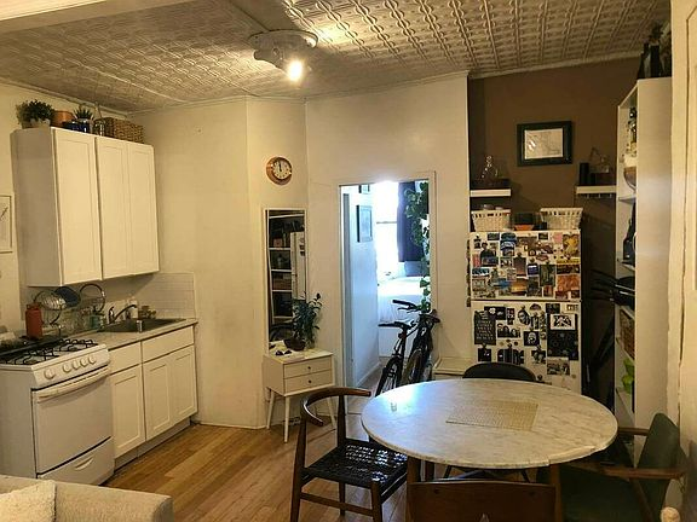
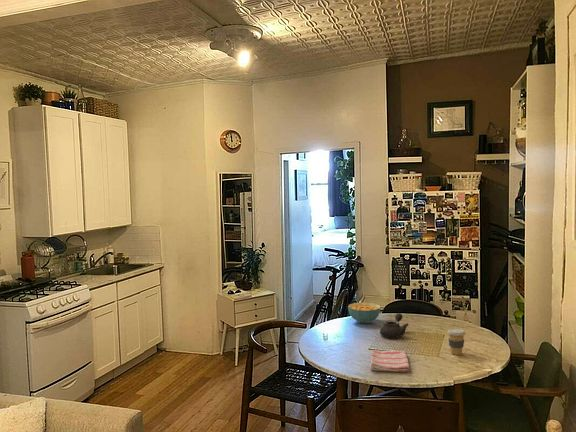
+ teapot (395, 325)
+ dish towel (389, 359)
+ cereal bowl (364, 314)
+ coffee cup (456, 341)
